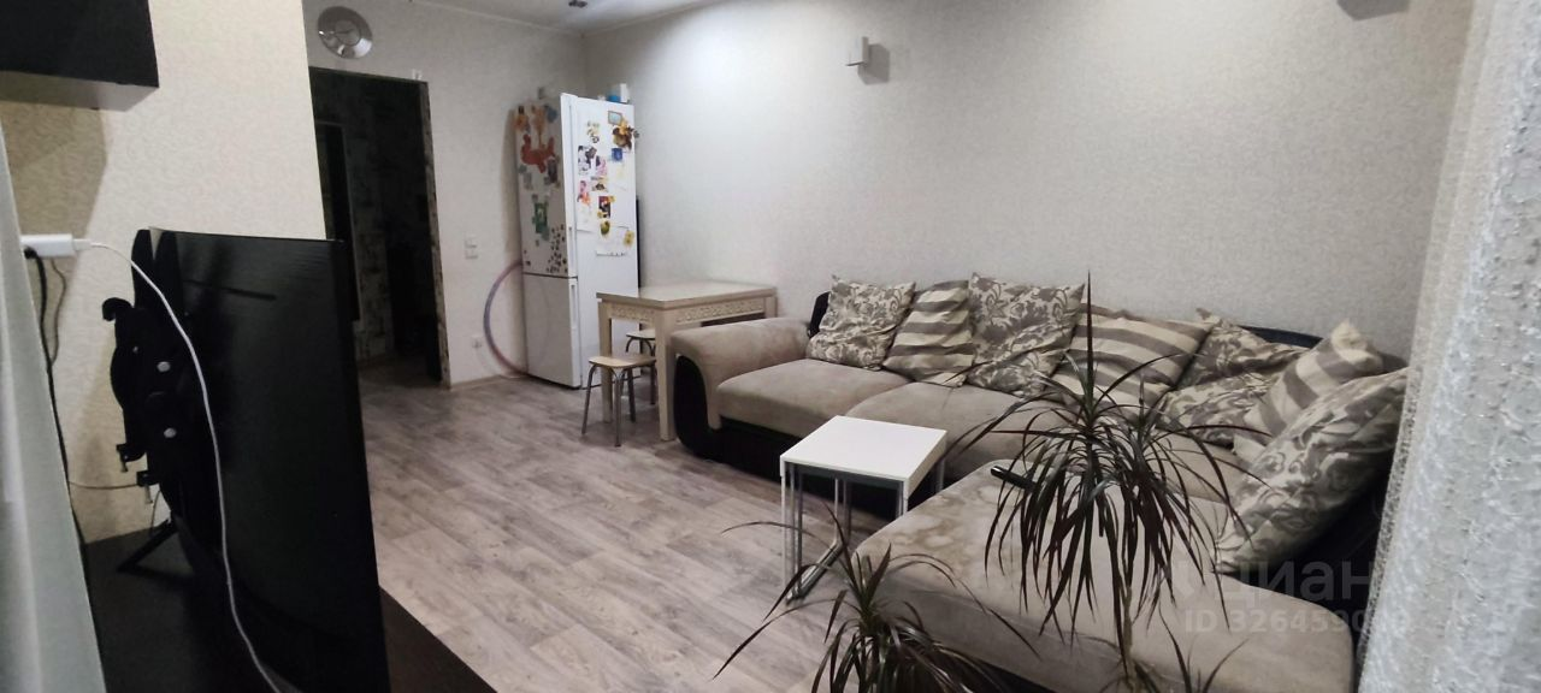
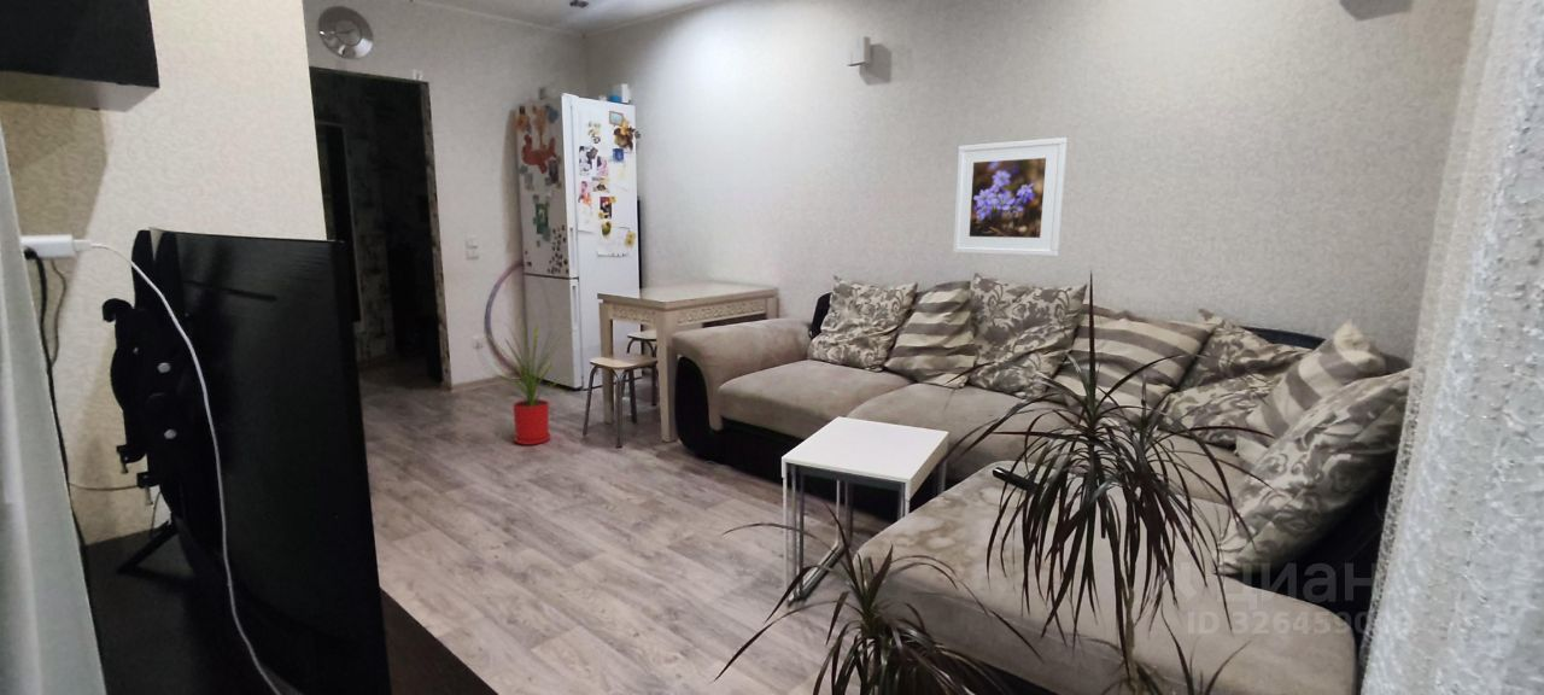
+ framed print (1006, 198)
+ house plant (528, 379)
